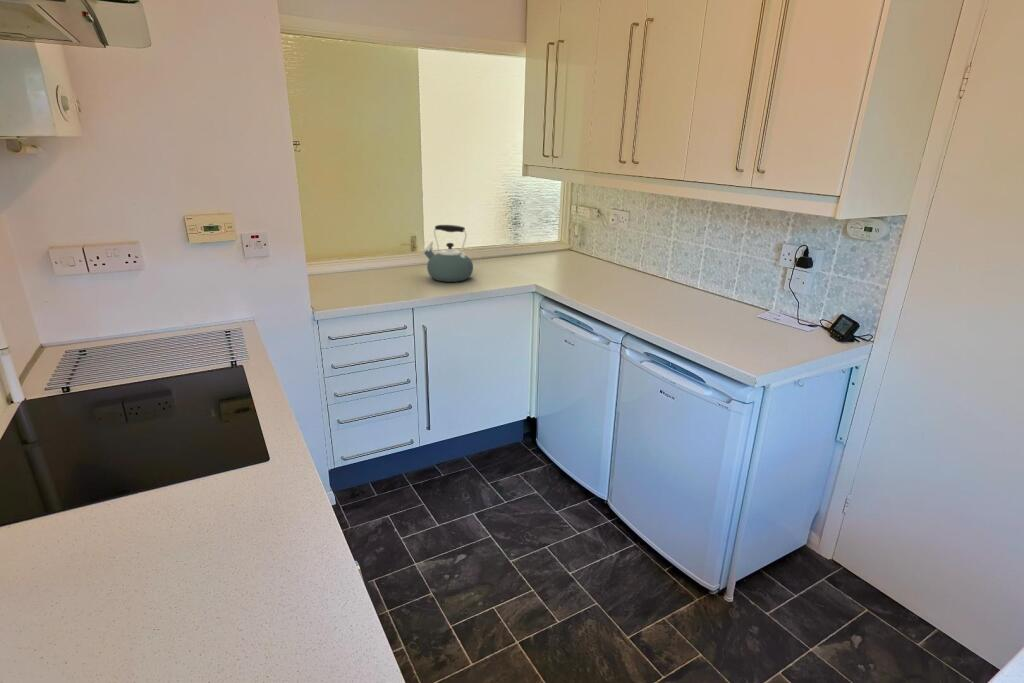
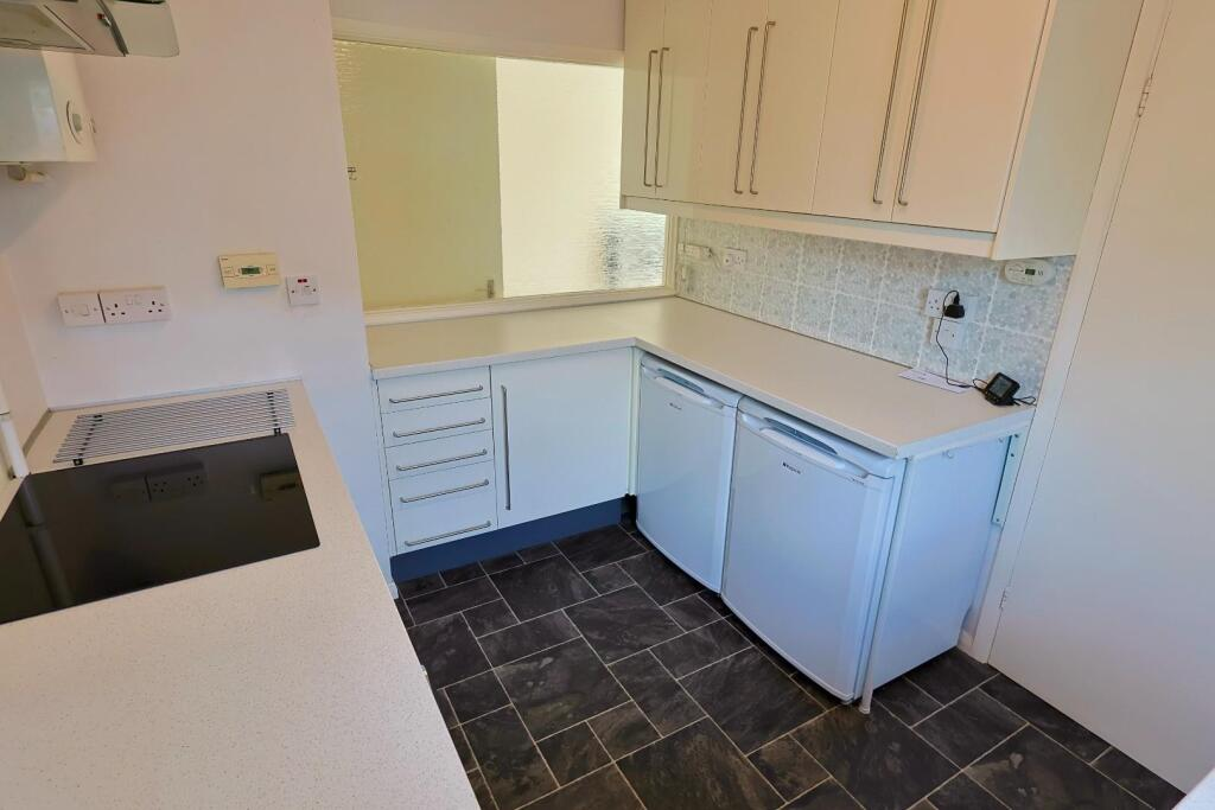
- kettle (446, 251)
